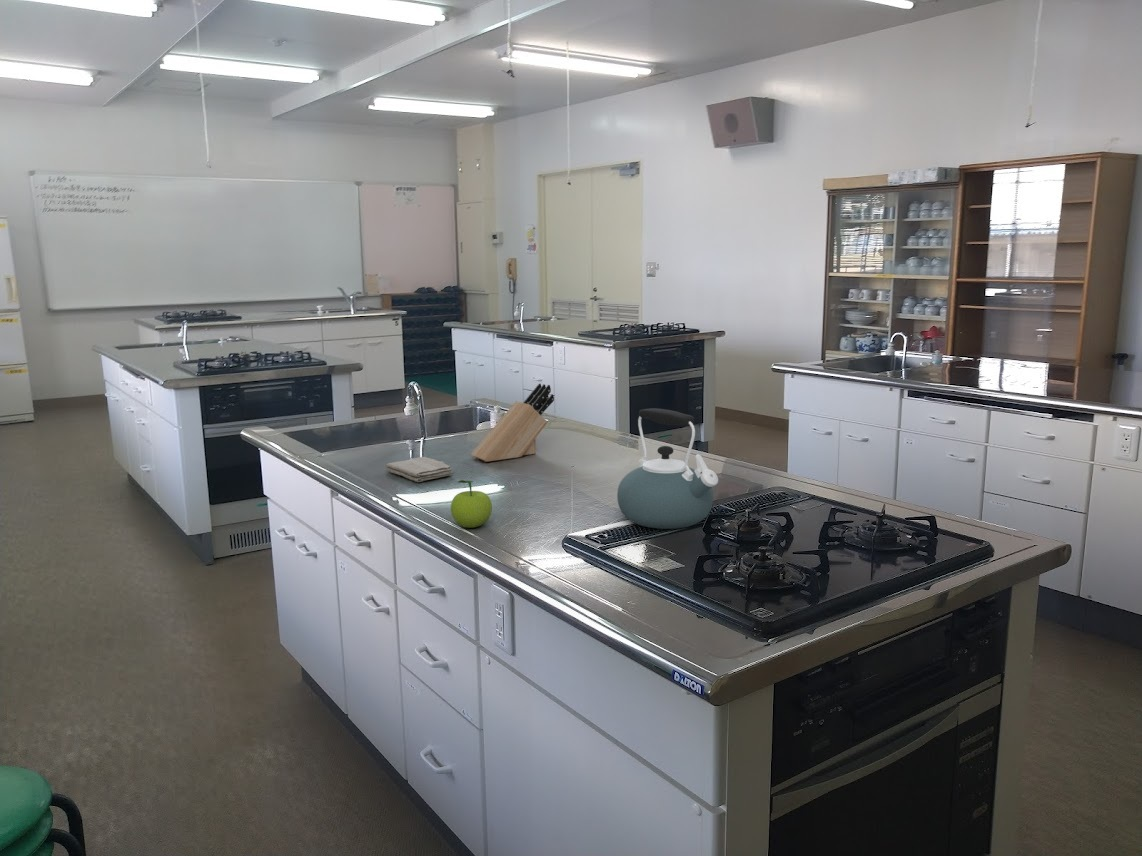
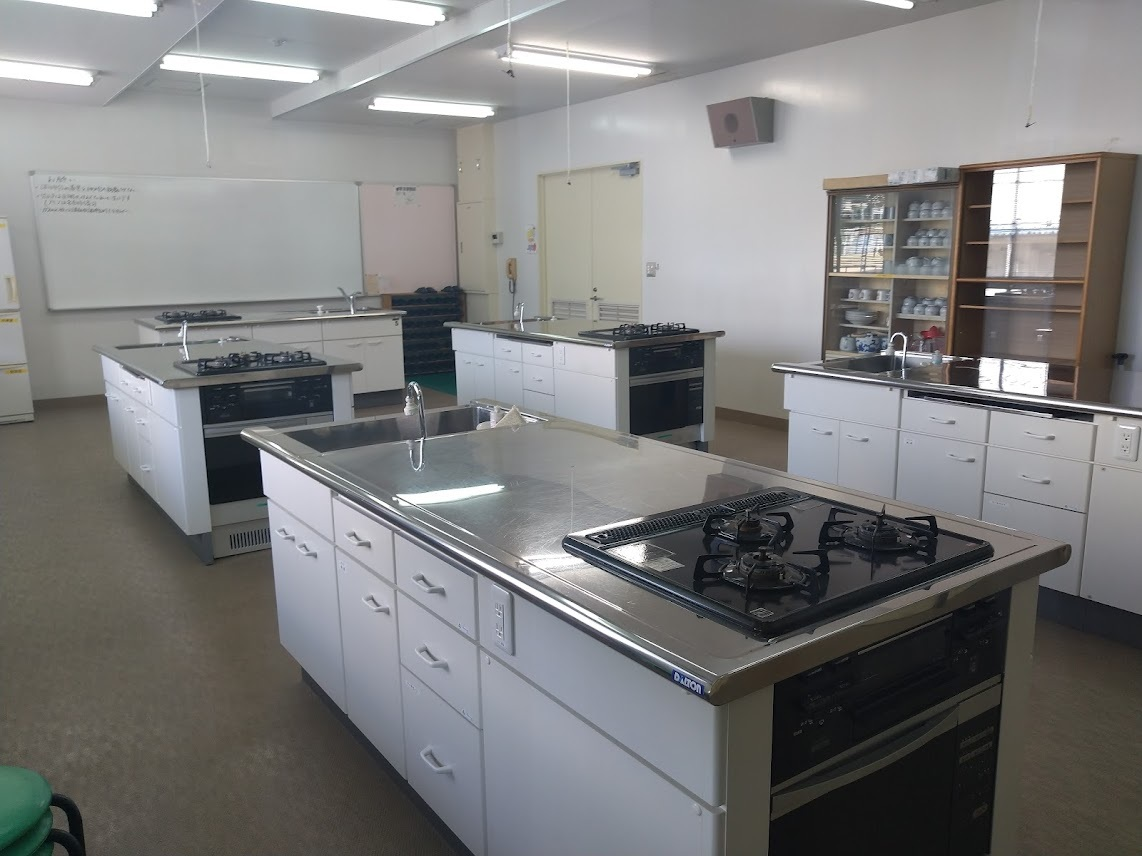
- knife block (514, 420)
- fruit (468, 501)
- washcloth (419, 468)
- kettle (672, 466)
